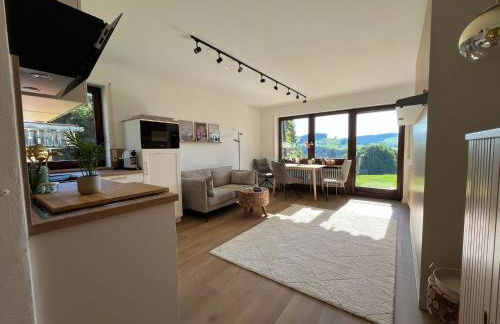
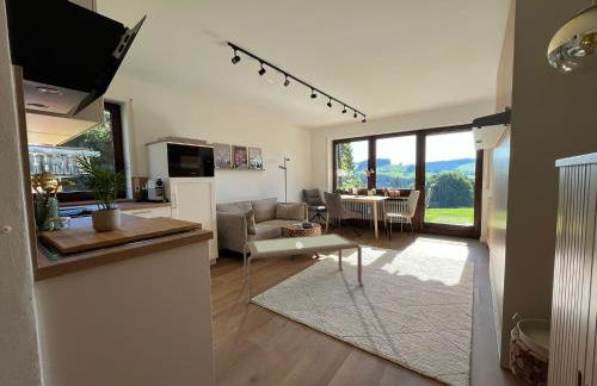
+ coffee table (296, 254)
